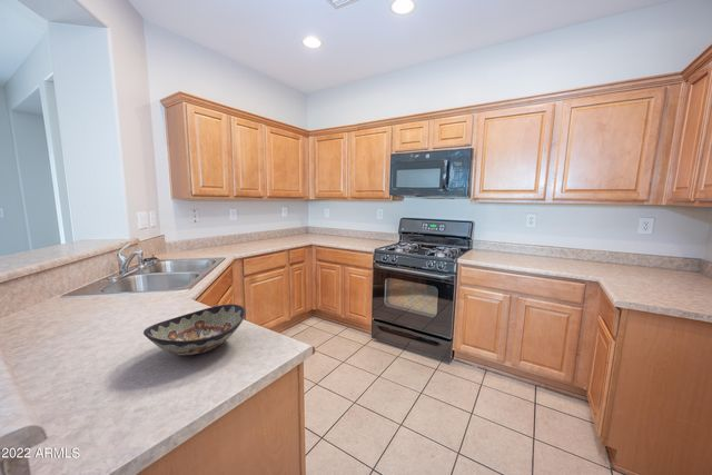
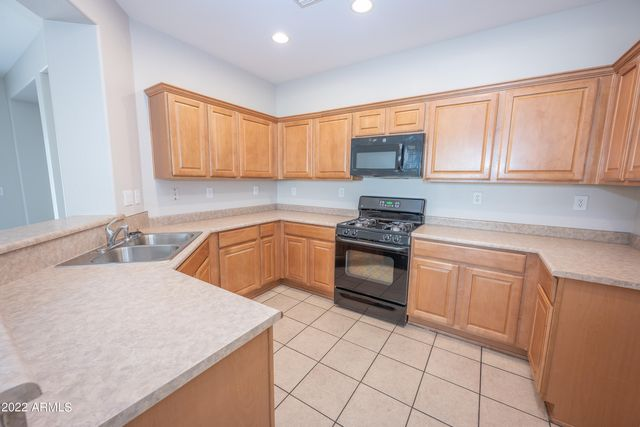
- decorative bowl (199, 333)
